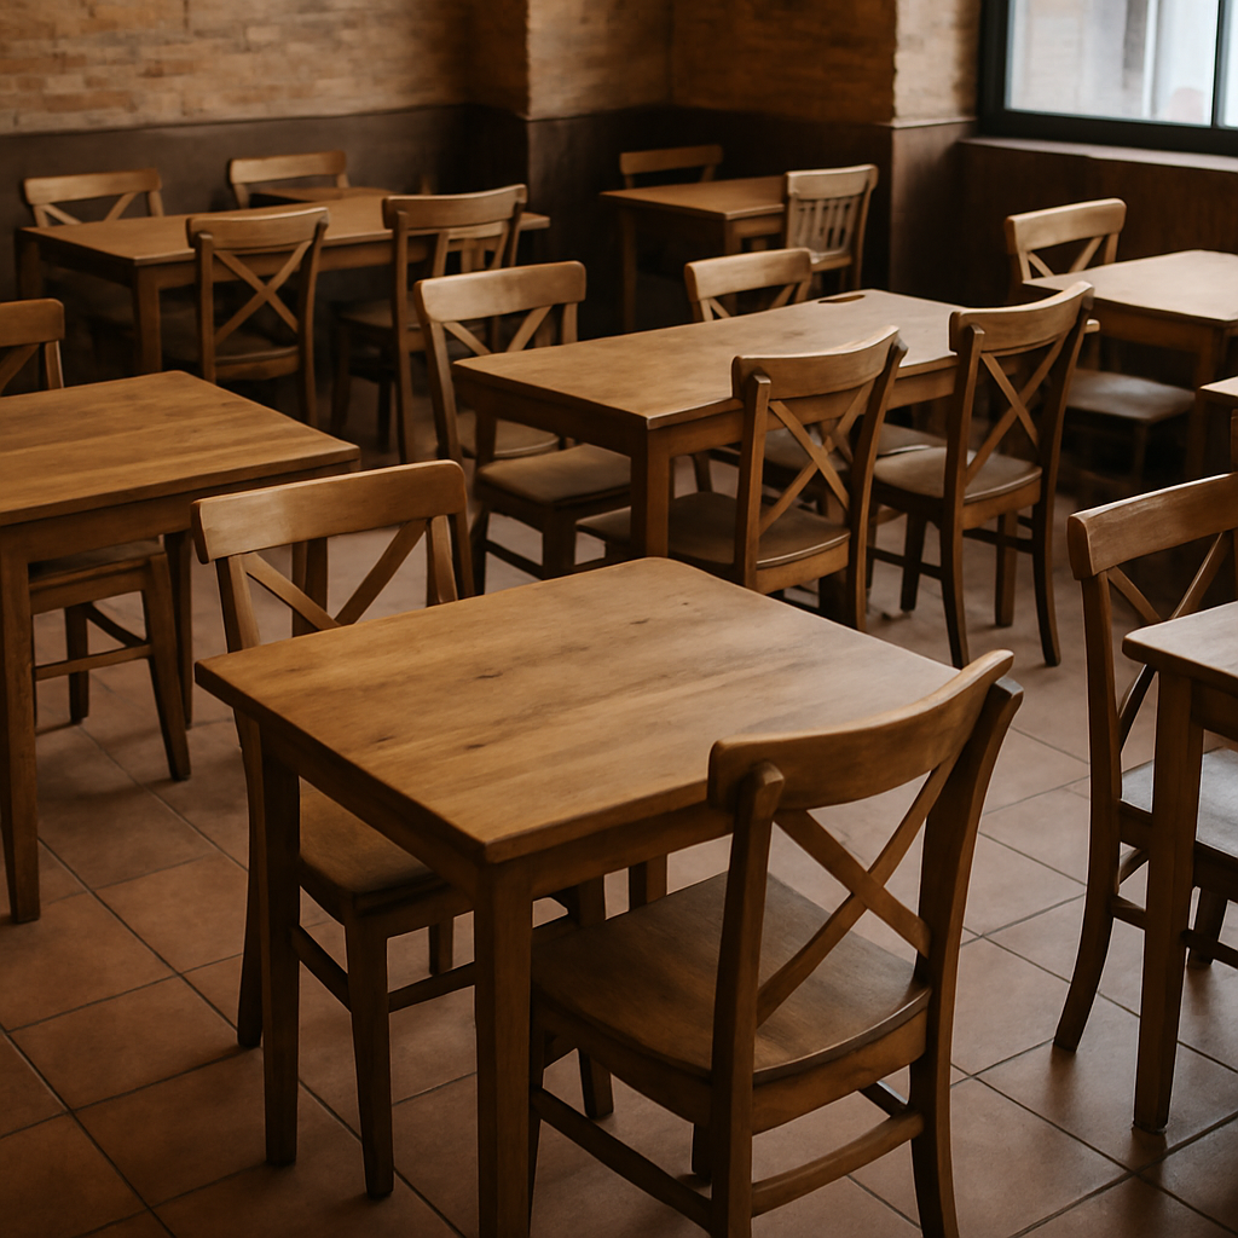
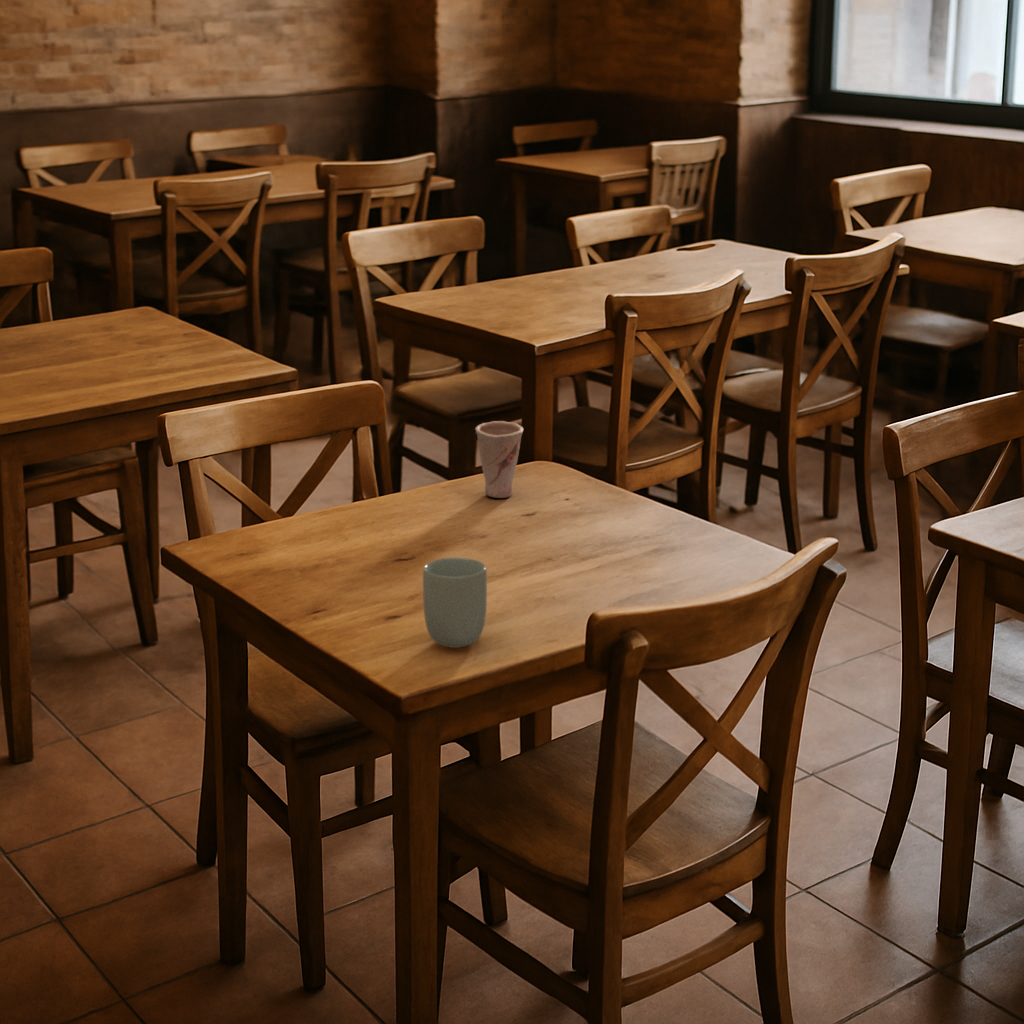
+ cup (455, 604)
+ cup (499, 461)
